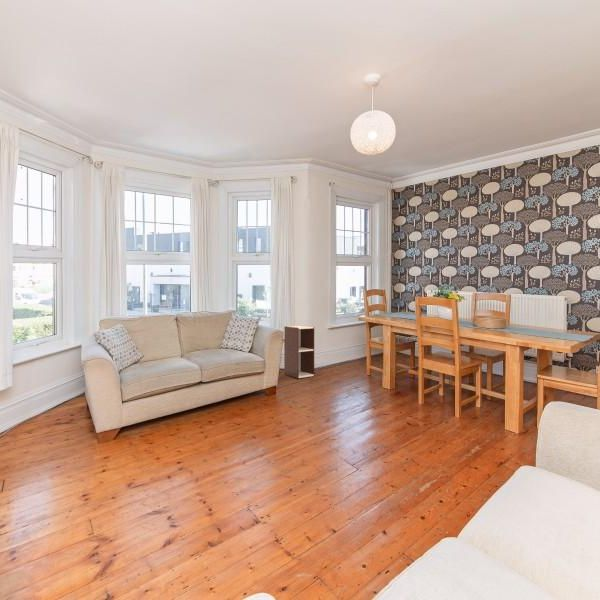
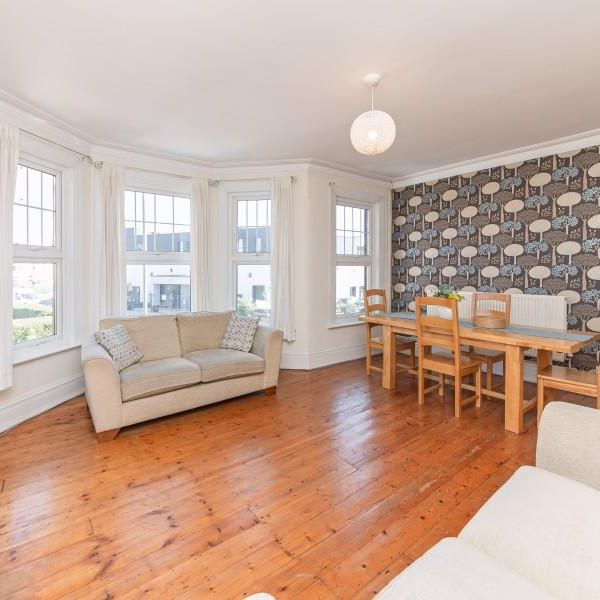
- shelf unit (299, 350)
